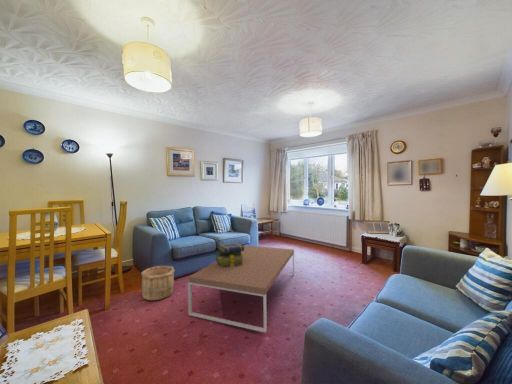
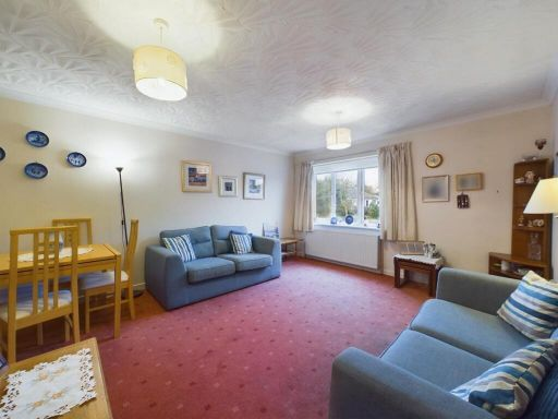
- wooden bucket (158, 282)
- coffee table (251, 275)
- stack of books (230, 253)
